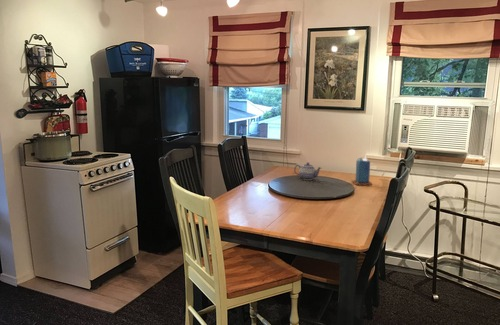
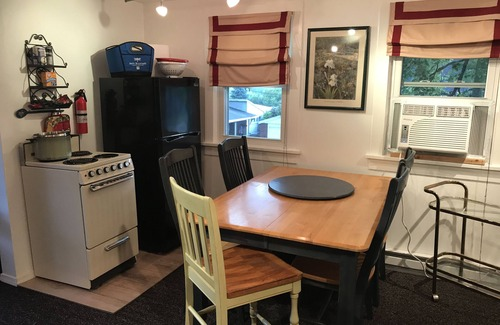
- candle (362, 169)
- teapot (307, 170)
